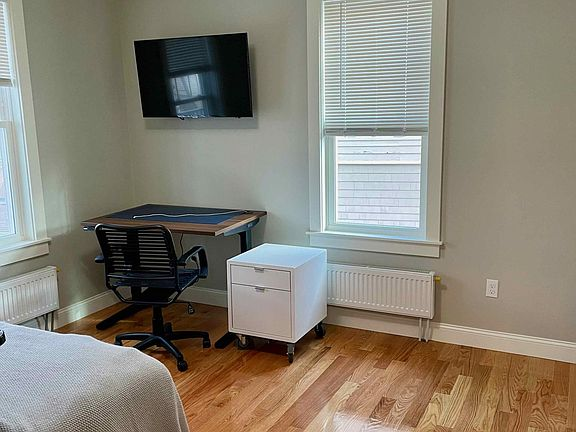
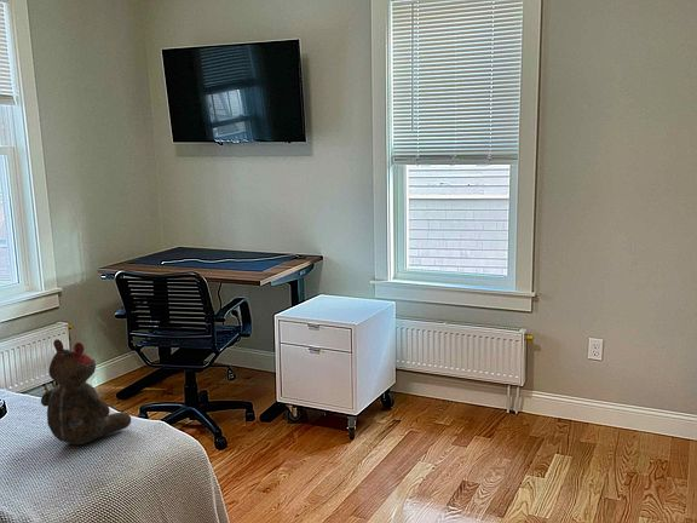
+ teddy bear (85, 386)
